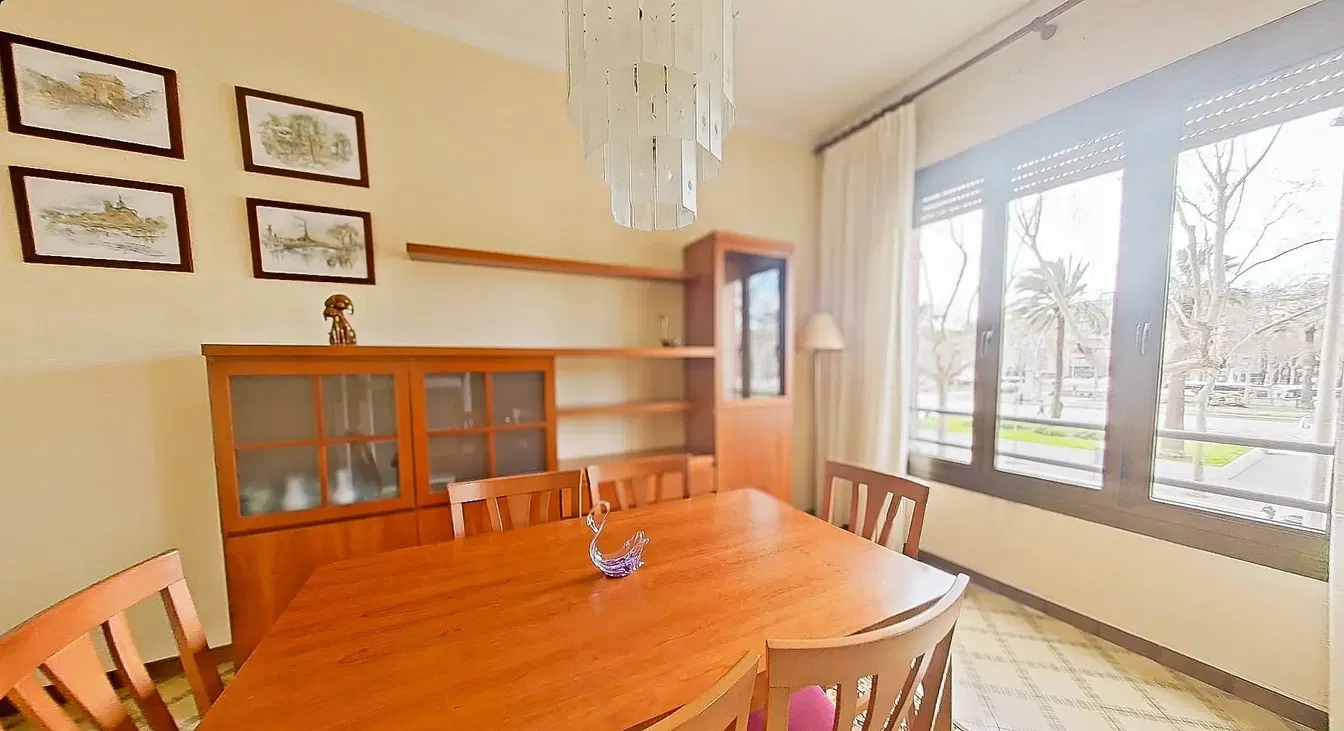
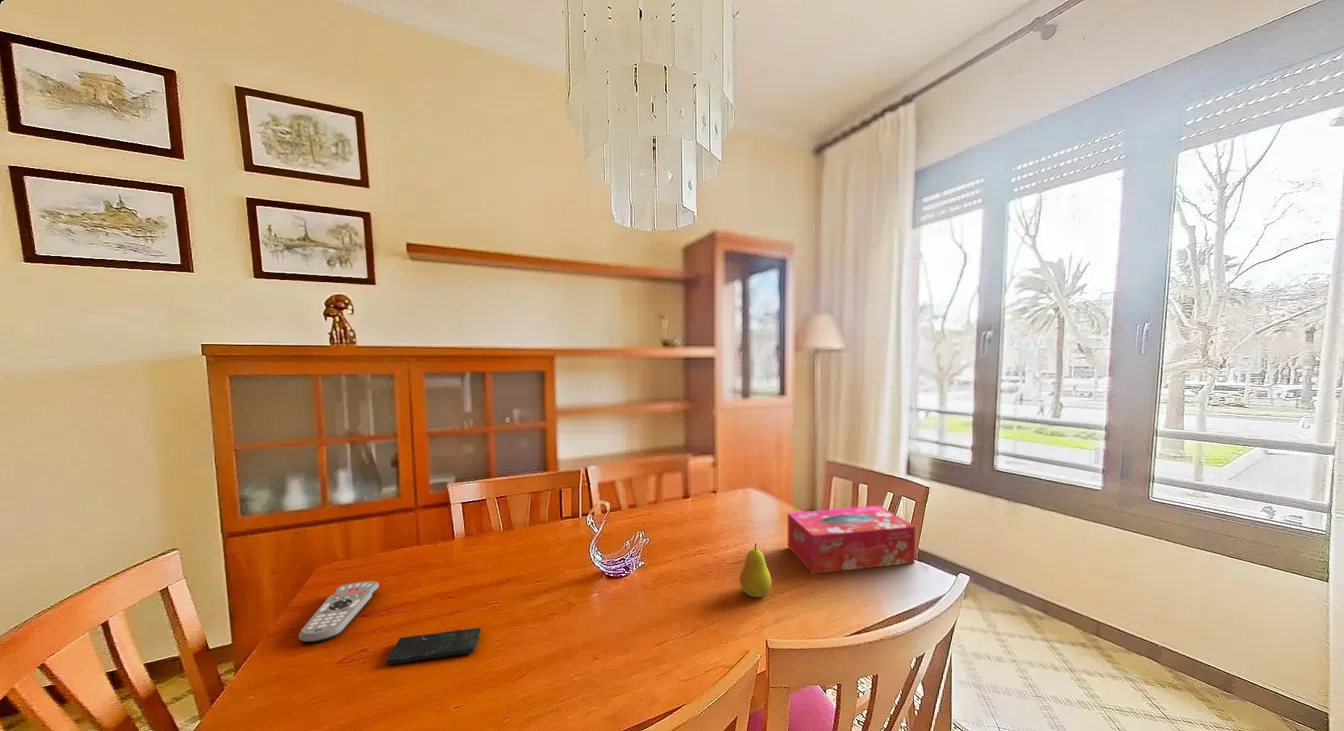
+ tissue box (848, 536)
+ smartphone (436, 645)
+ remote control (340, 609)
+ fruit (755, 567)
